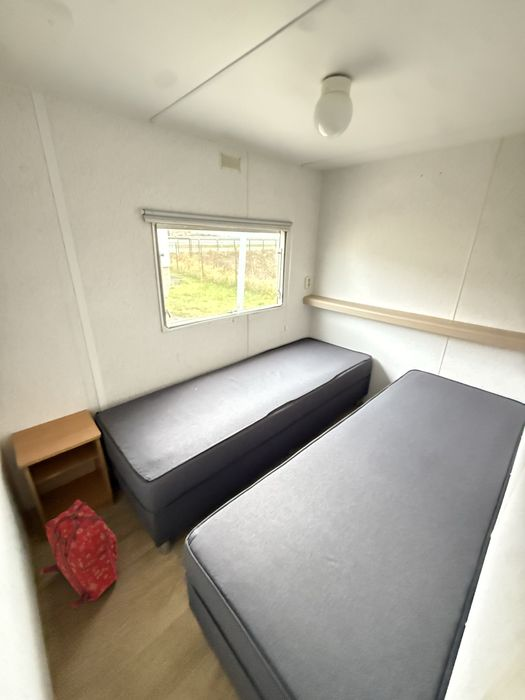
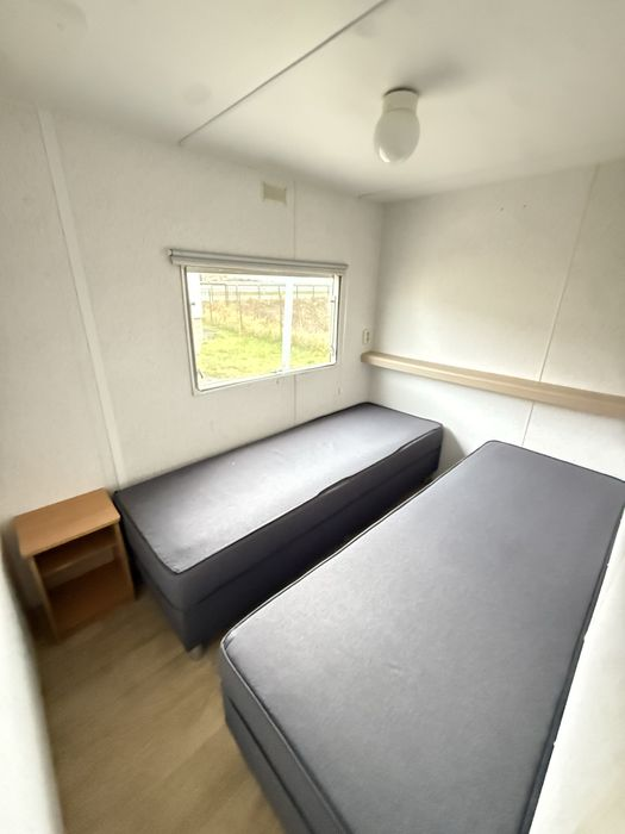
- backpack (78, 551)
